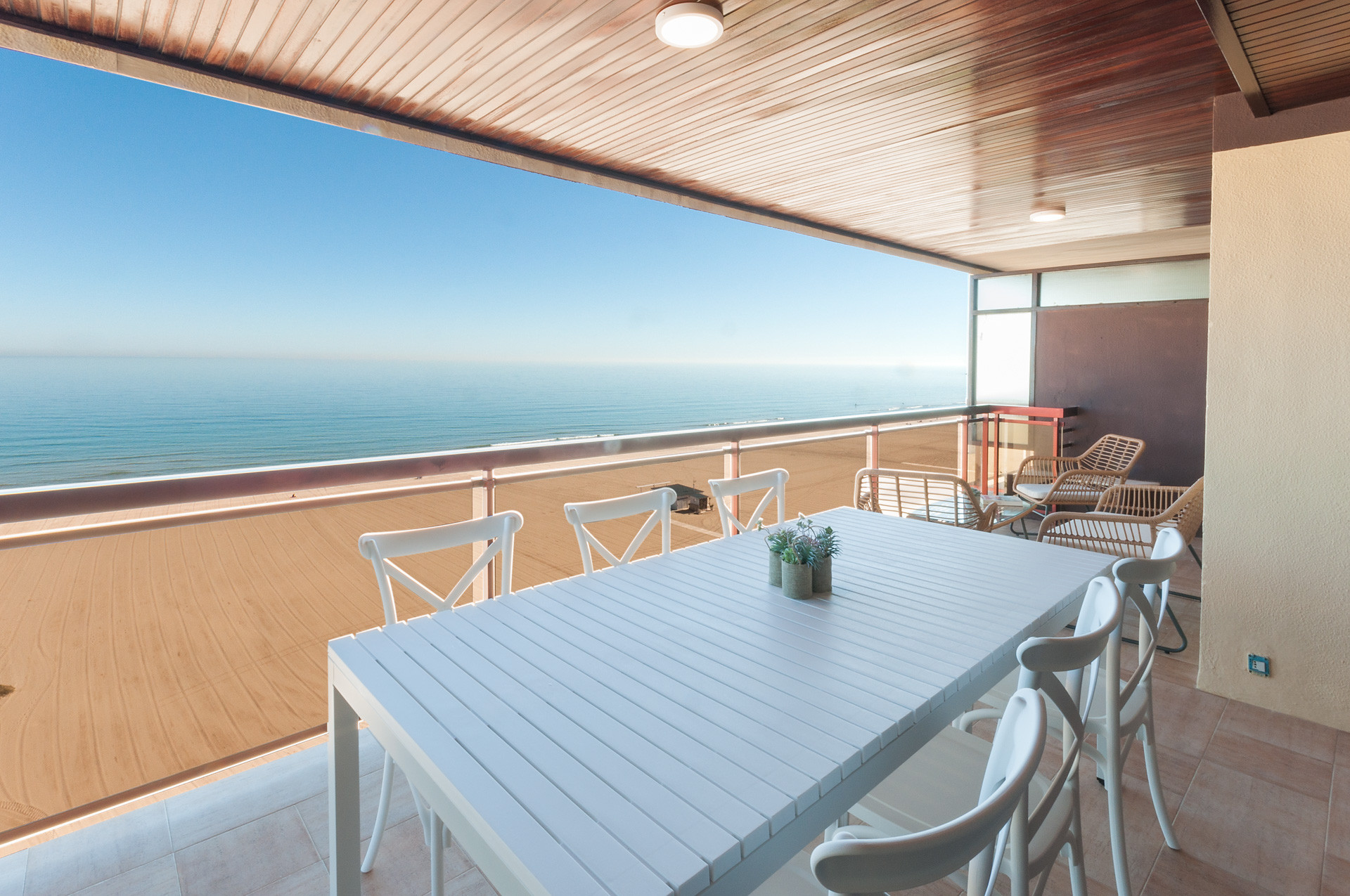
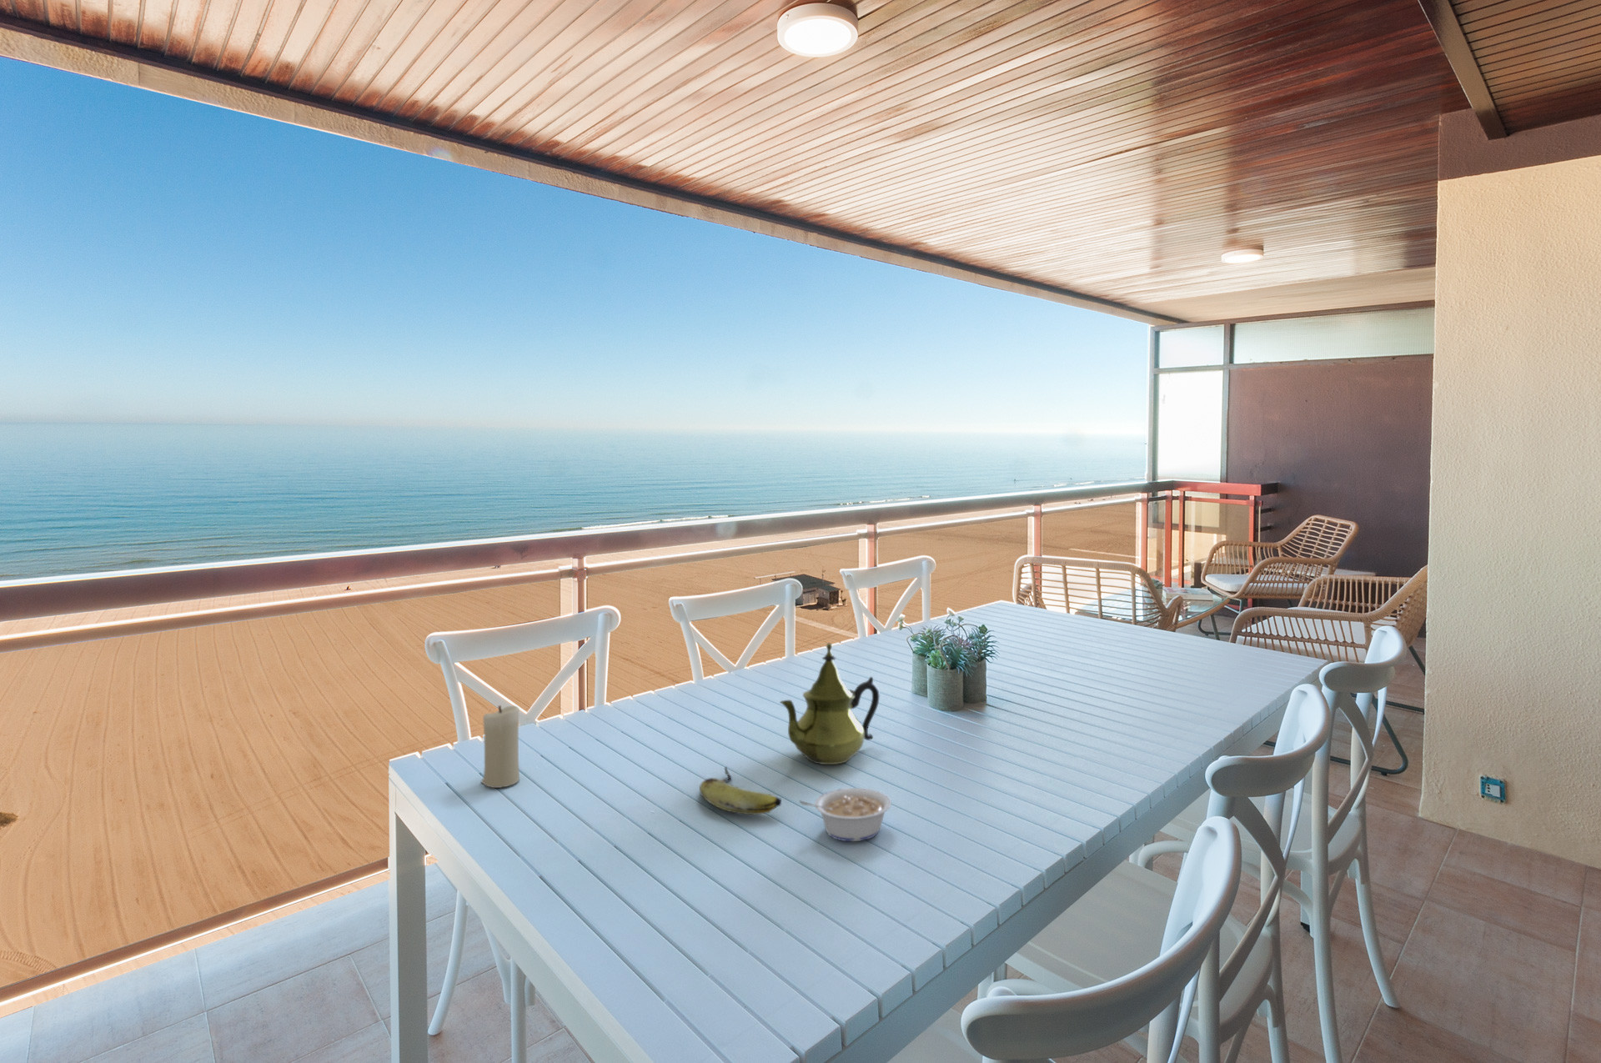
+ fruit (732, 789)
+ candle (498, 743)
+ legume (850, 814)
+ teapot (830, 700)
